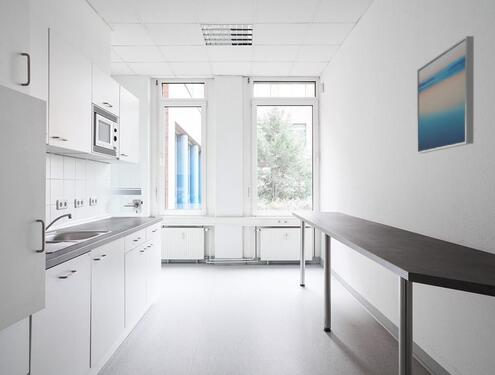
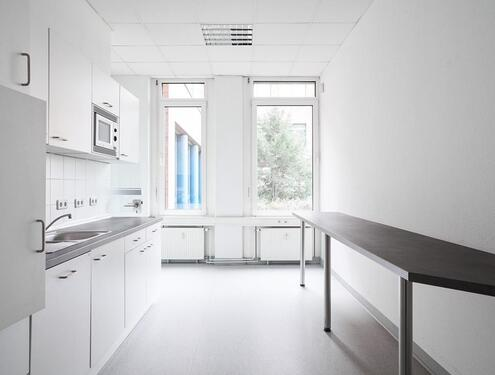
- wall art (441, 102)
